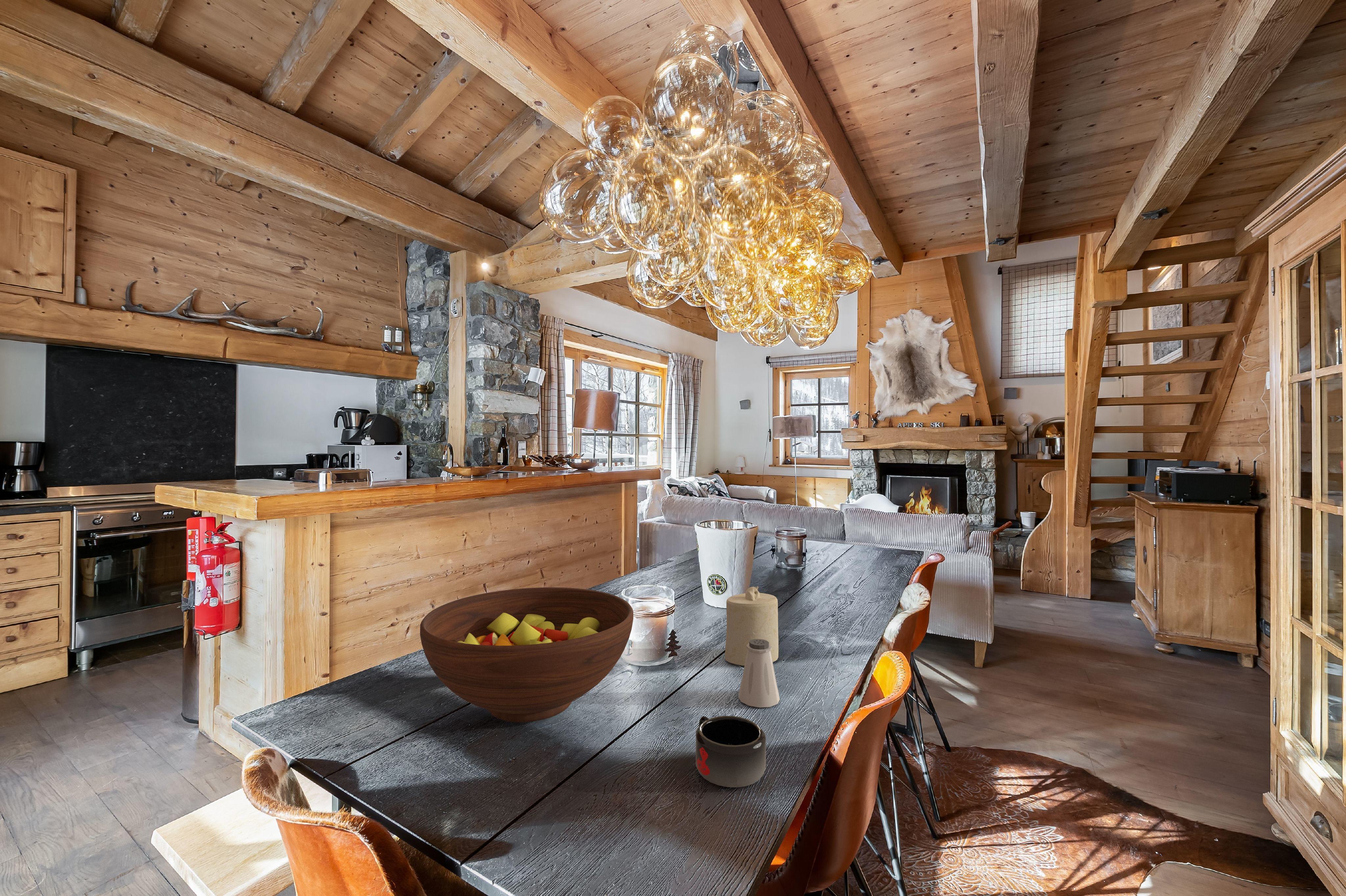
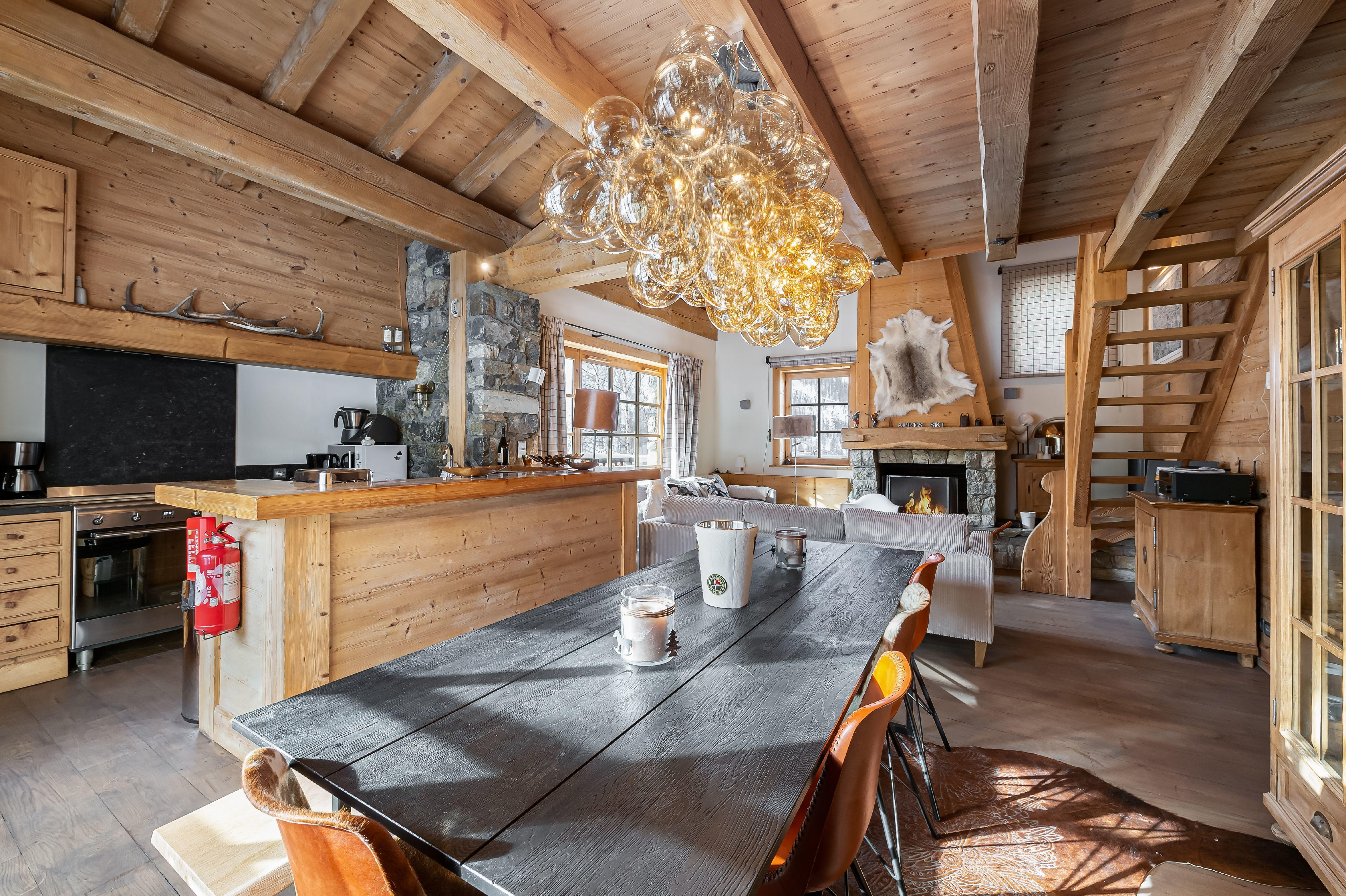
- fruit bowl (531, 659)
- saltshaker (759, 670)
- mug (725, 746)
- candle (752, 622)
